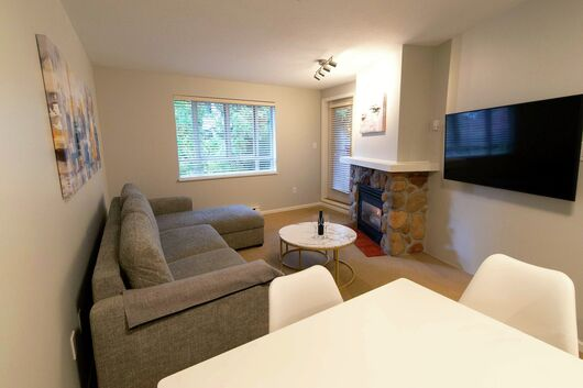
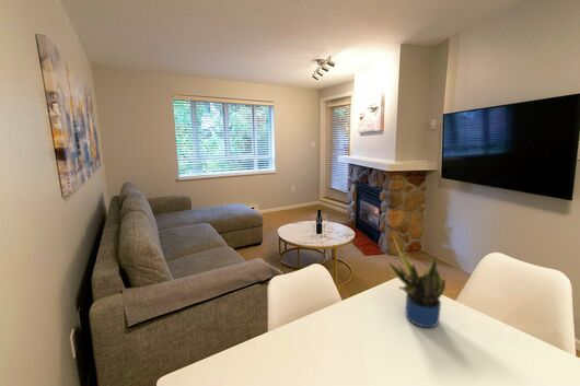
+ potted plant (413, 279)
